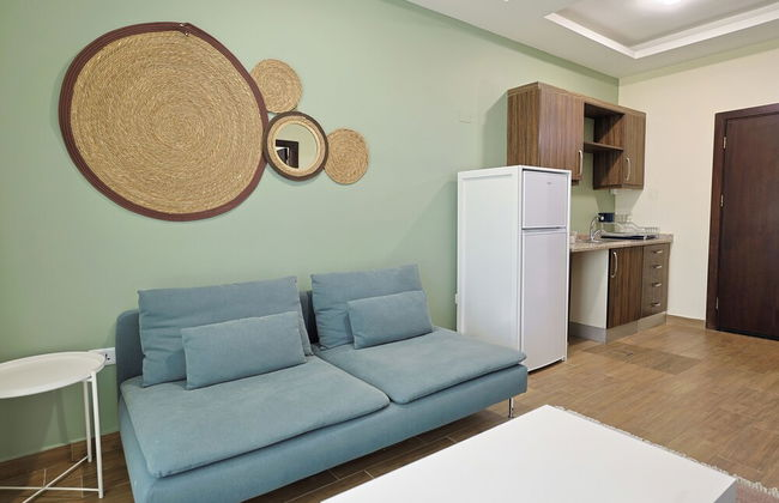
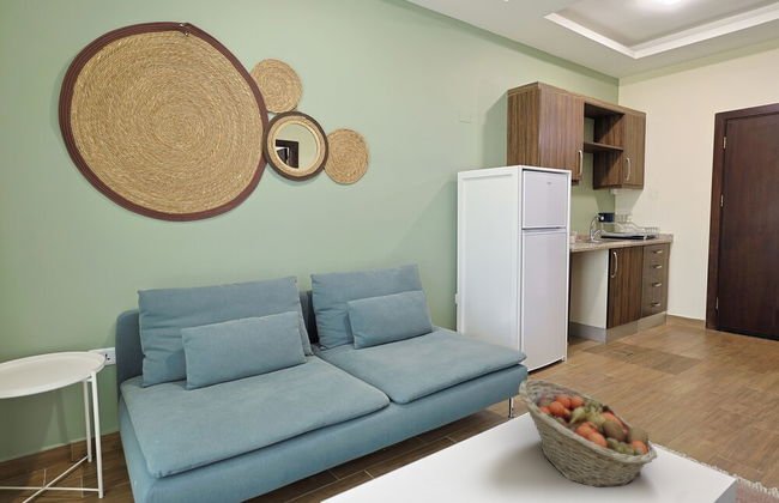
+ fruit basket (581, 426)
